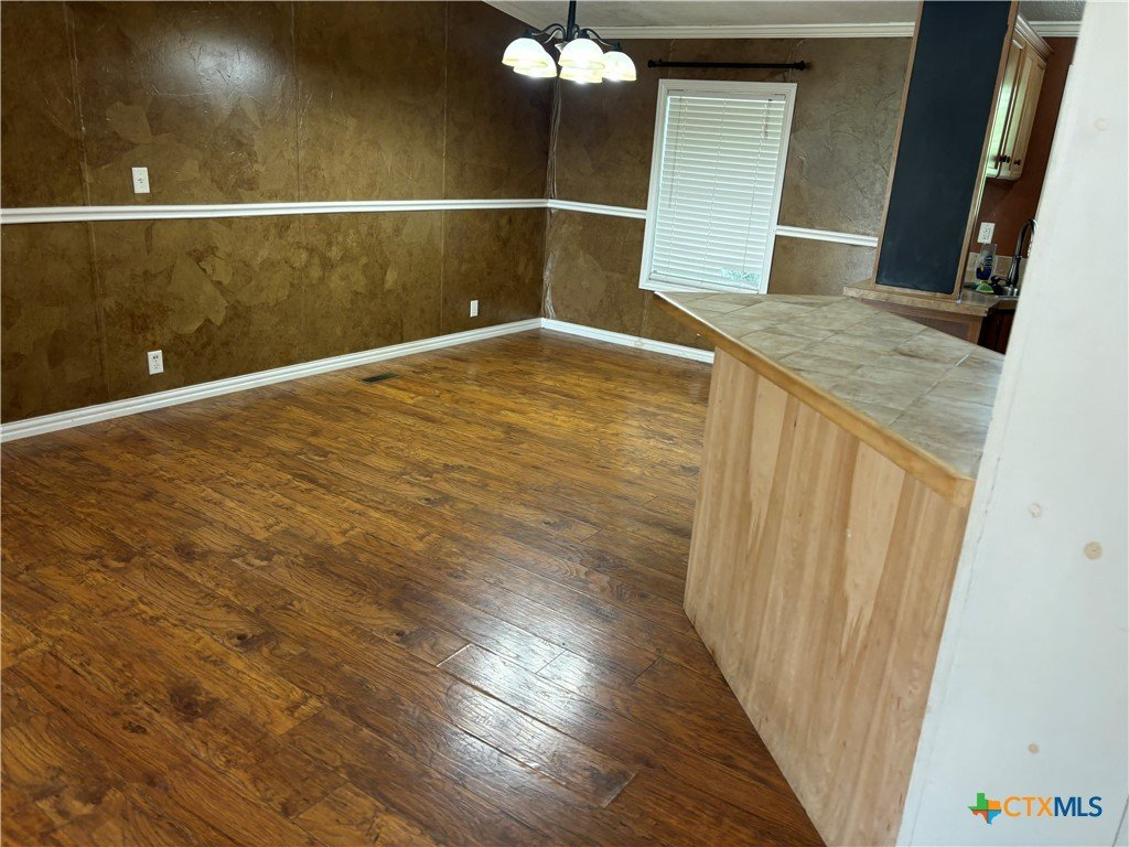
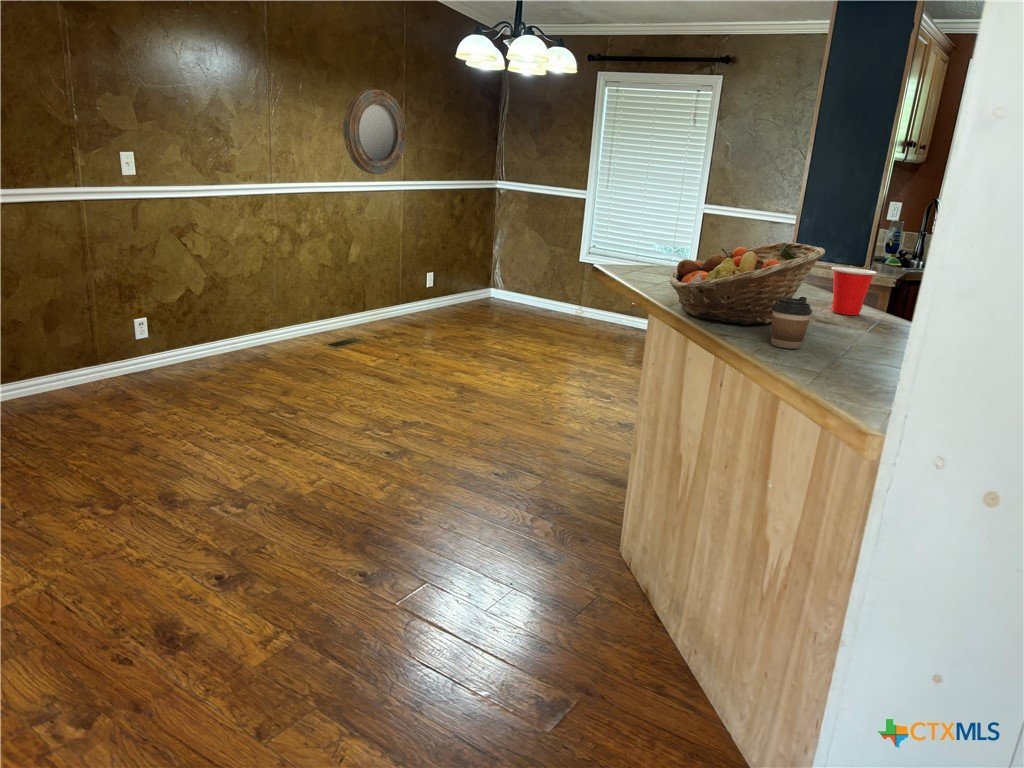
+ fruit basket (742, 277)
+ cup (849, 291)
+ coffee cup (789, 321)
+ home mirror (376, 132)
